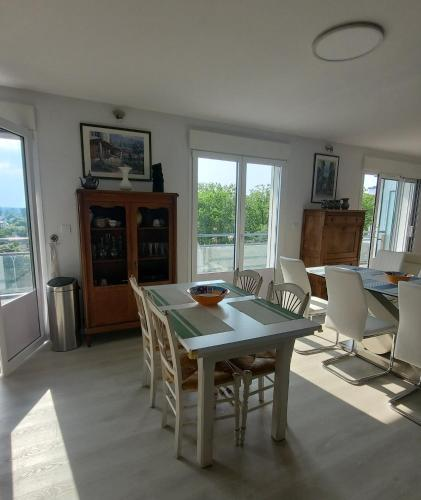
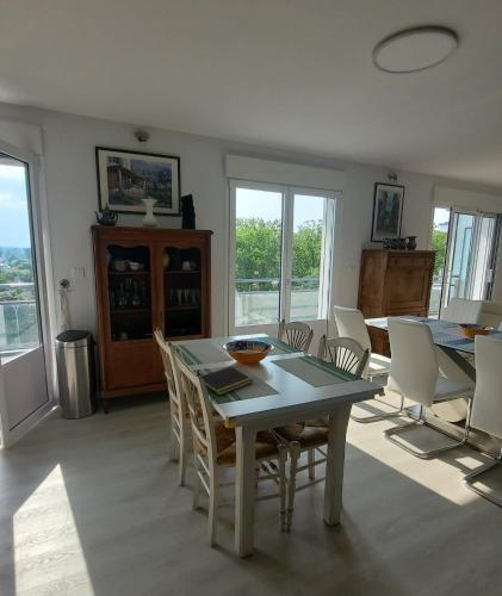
+ notepad (225, 379)
